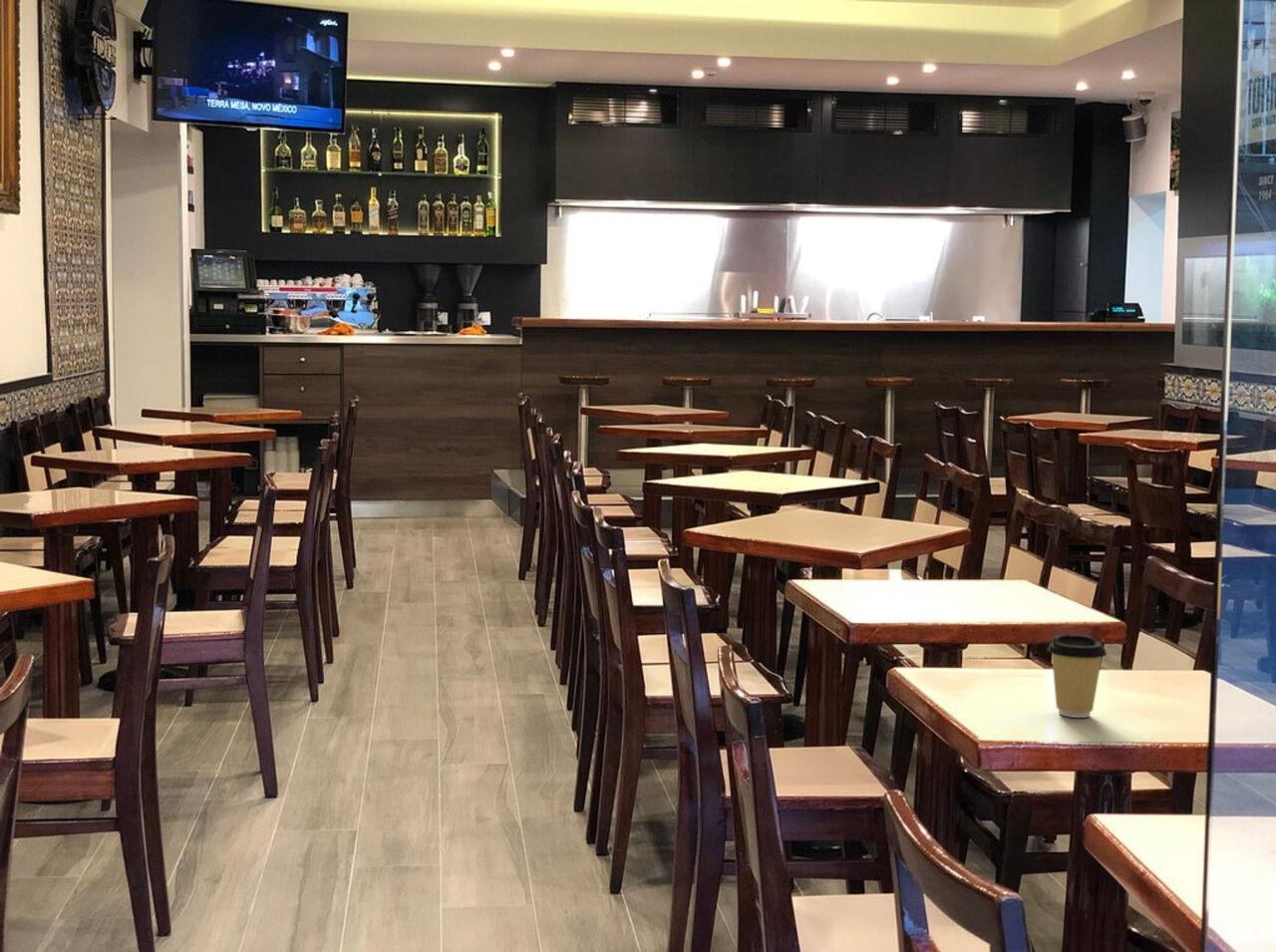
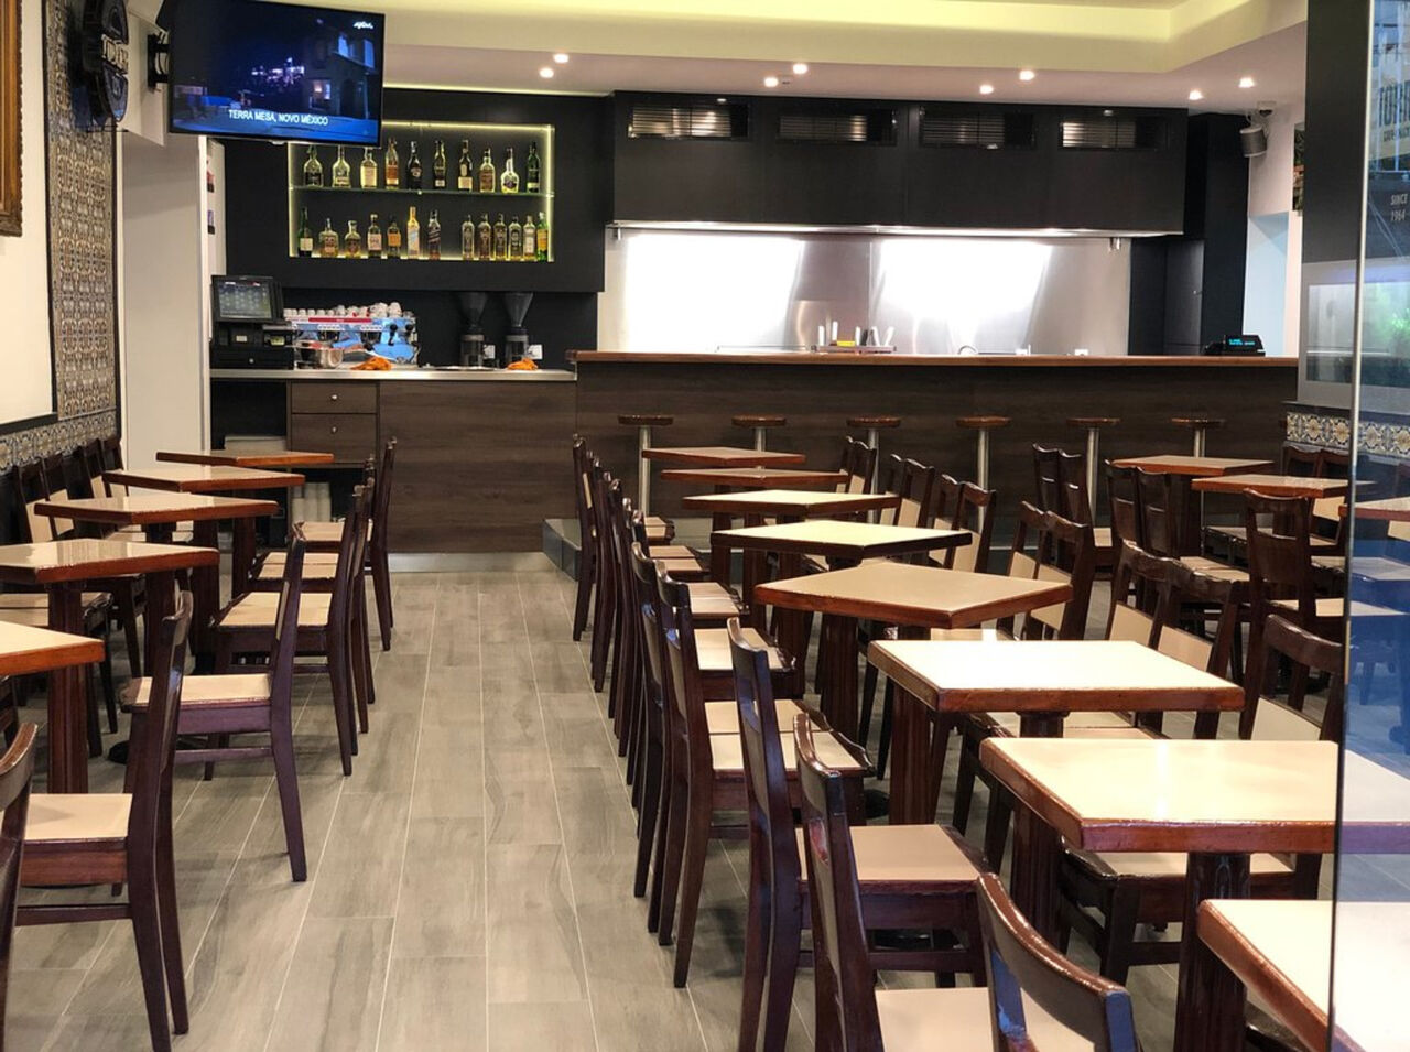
- coffee cup (1076, 676)
